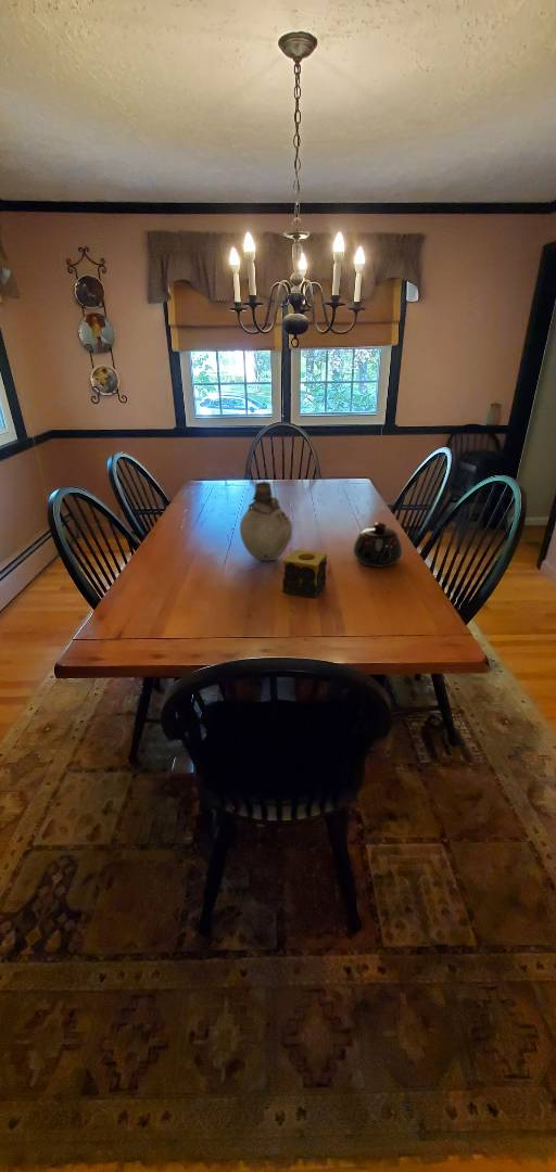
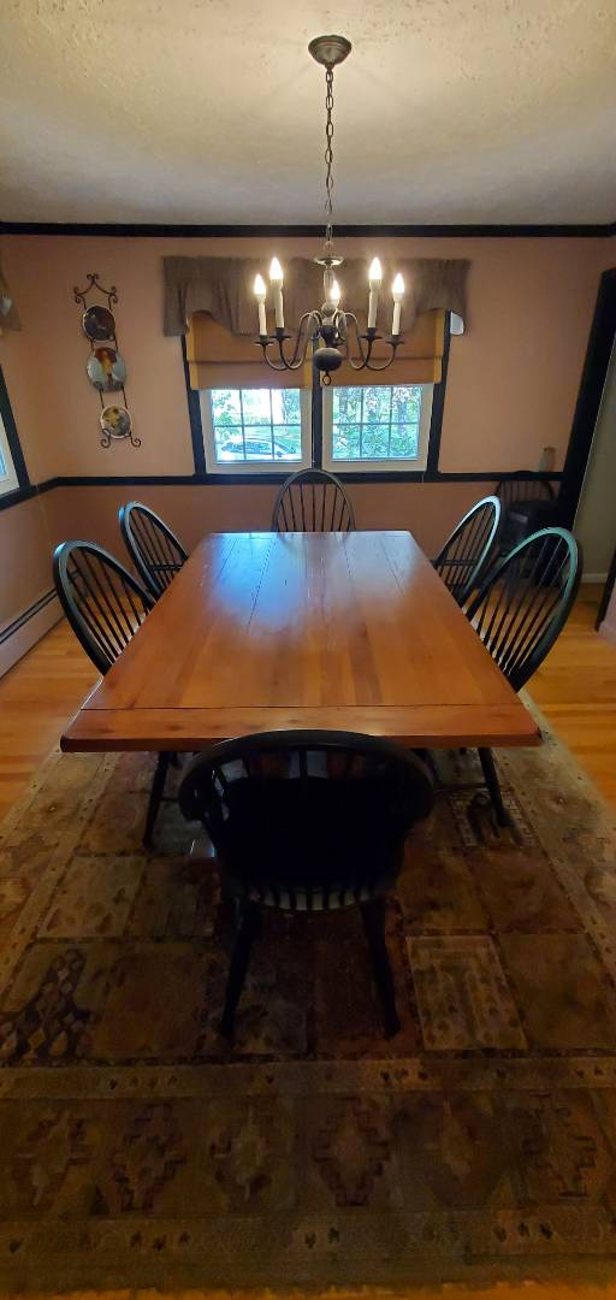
- vase (265, 522)
- candle (304, 573)
- teapot (379, 543)
